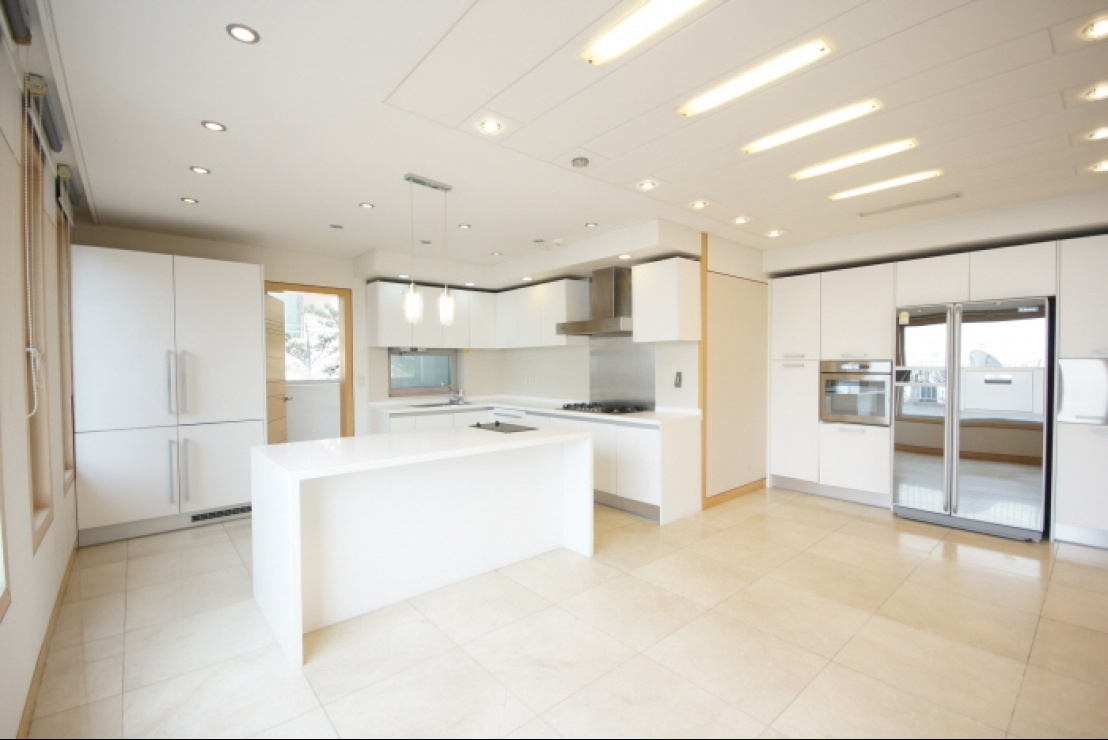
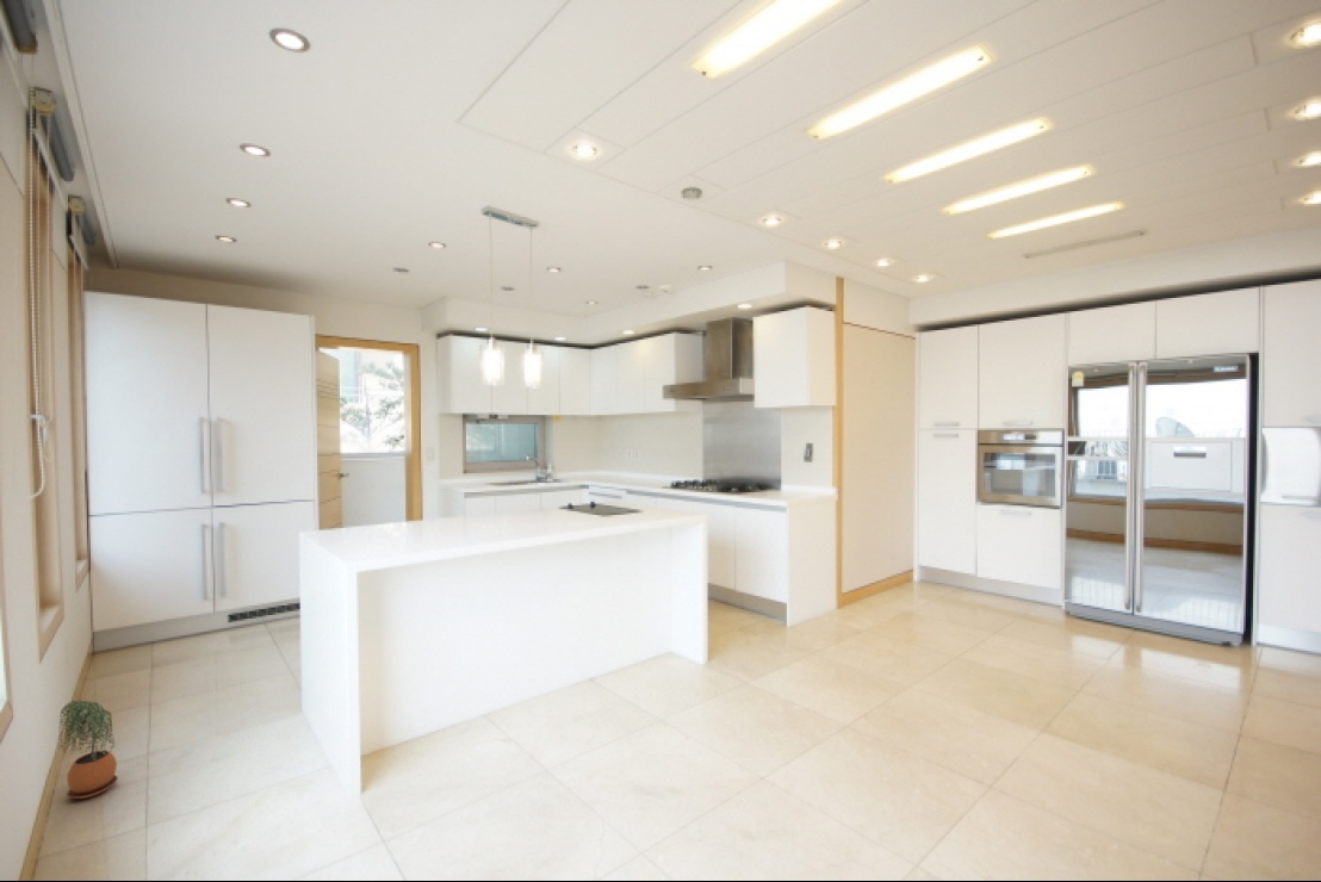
+ potted plant (87, 747)
